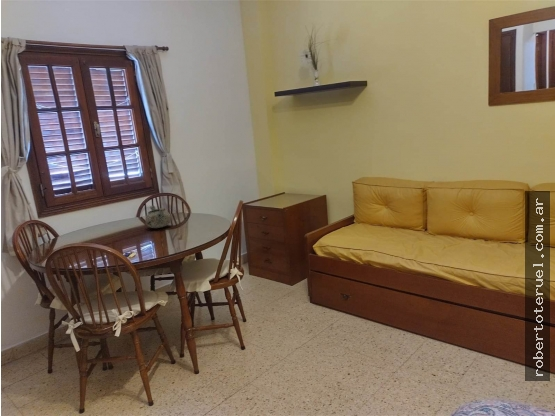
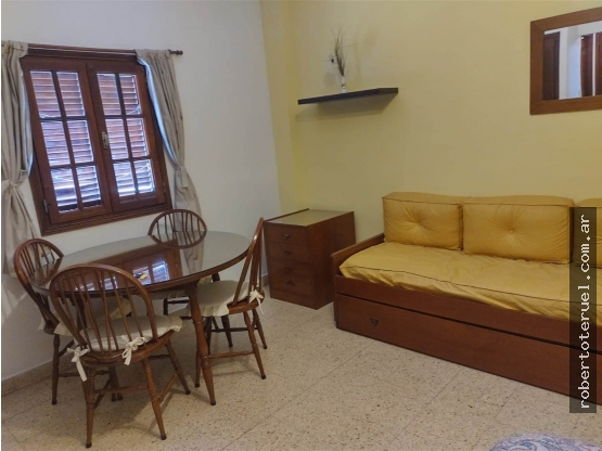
- decorative bowl (157, 216)
